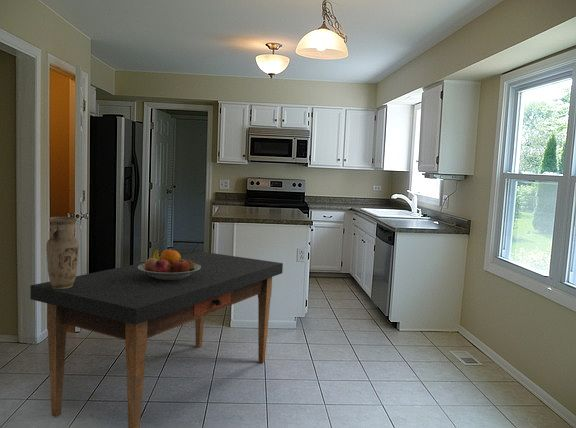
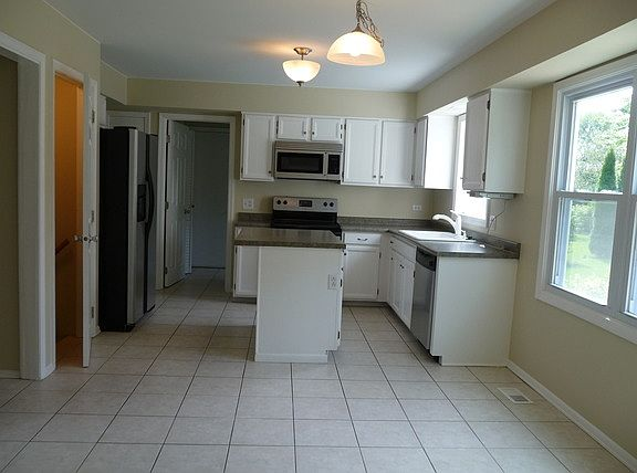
- dining table (174, 327)
- vase (62, 252)
- fruit bowl (169, 263)
